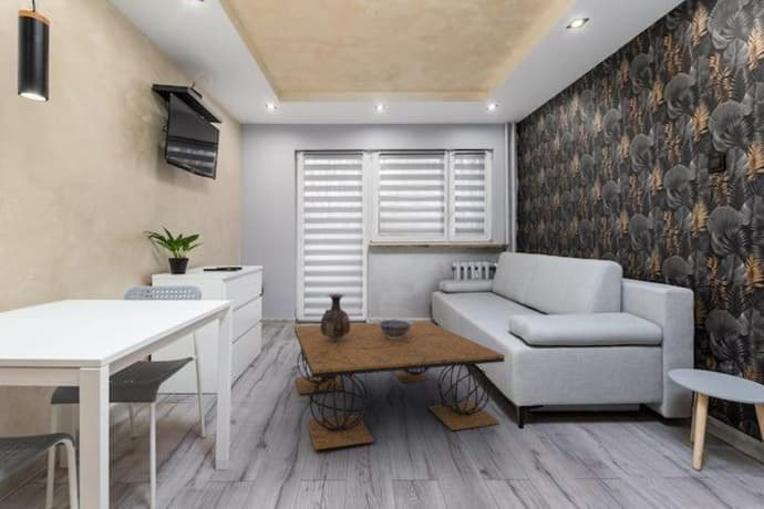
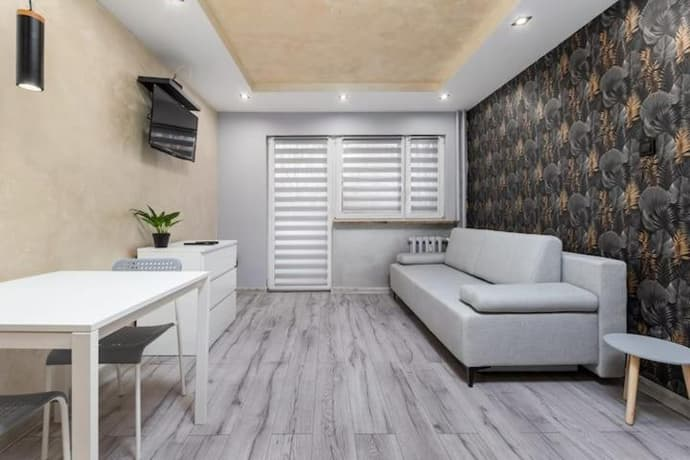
- coffee table (383, 368)
- decorative bowl (394, 330)
- vase (335, 316)
